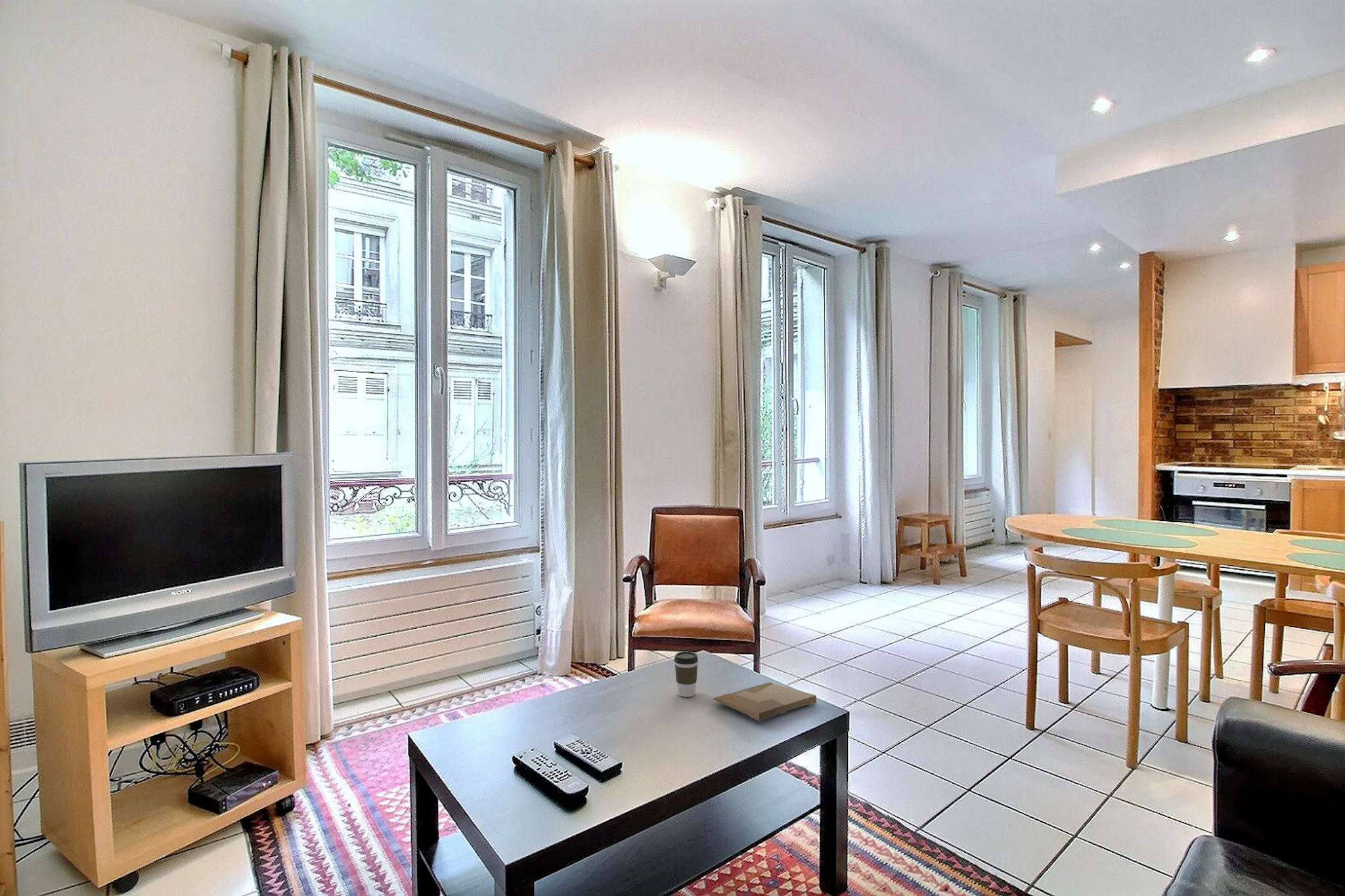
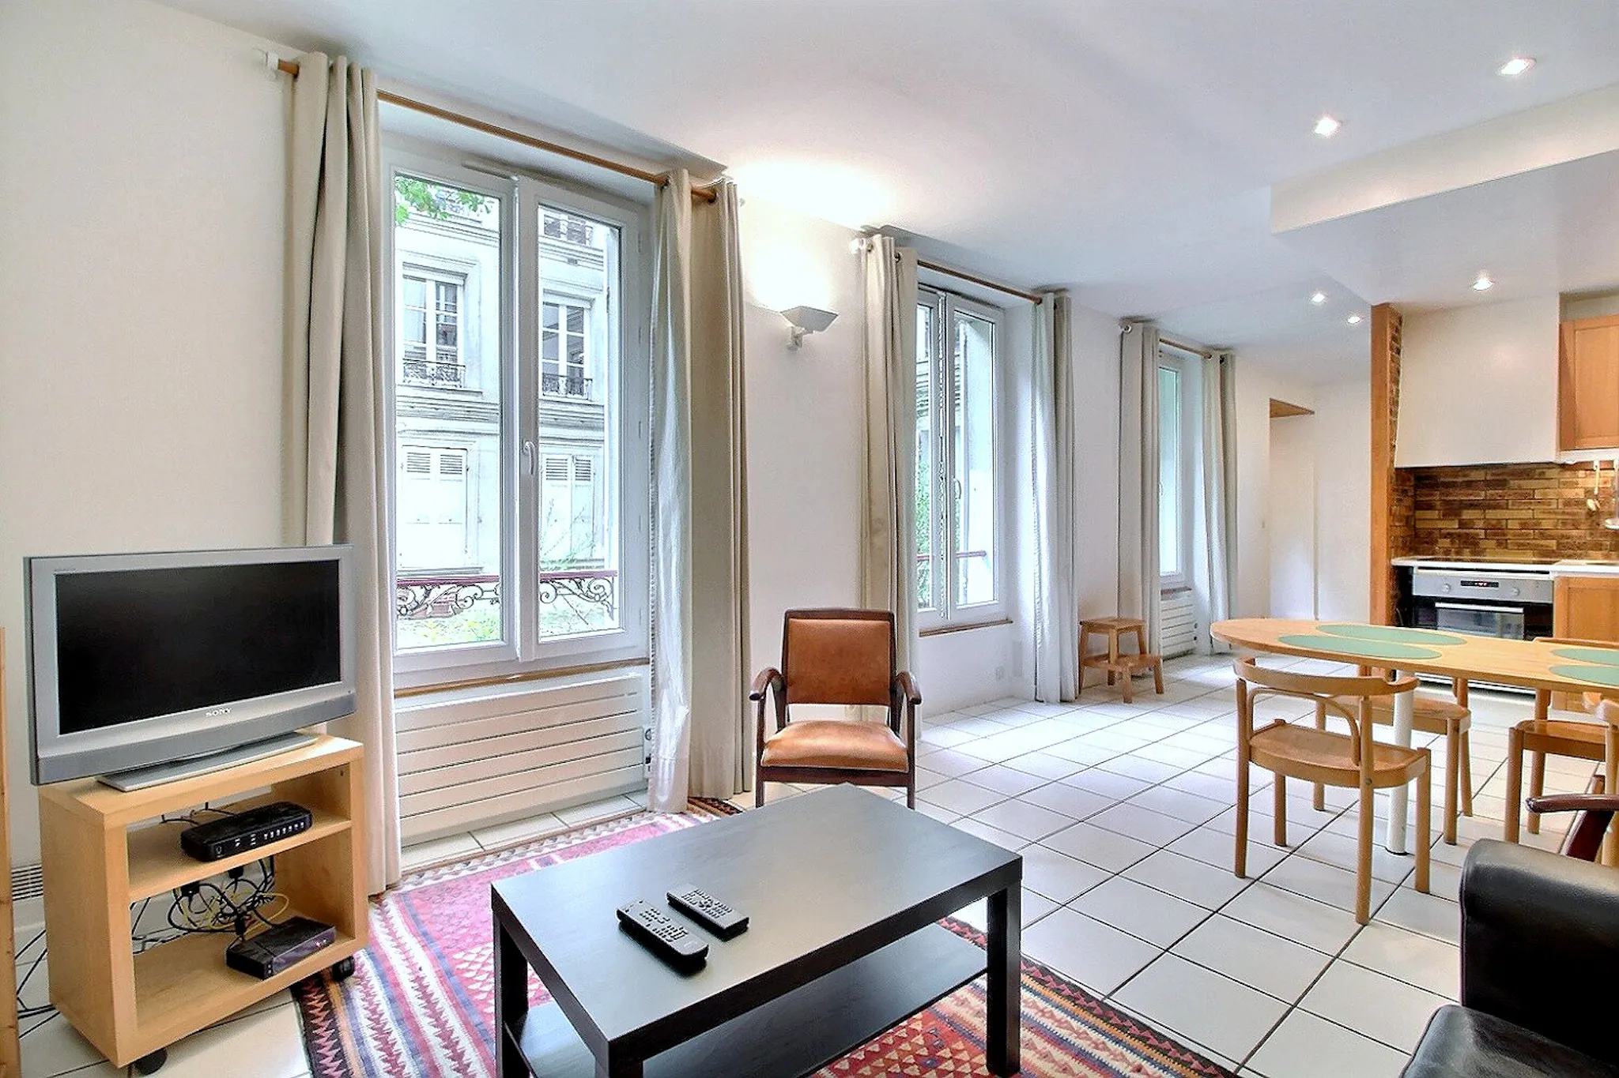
- coffee cup (686, 674)
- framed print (764, 698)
